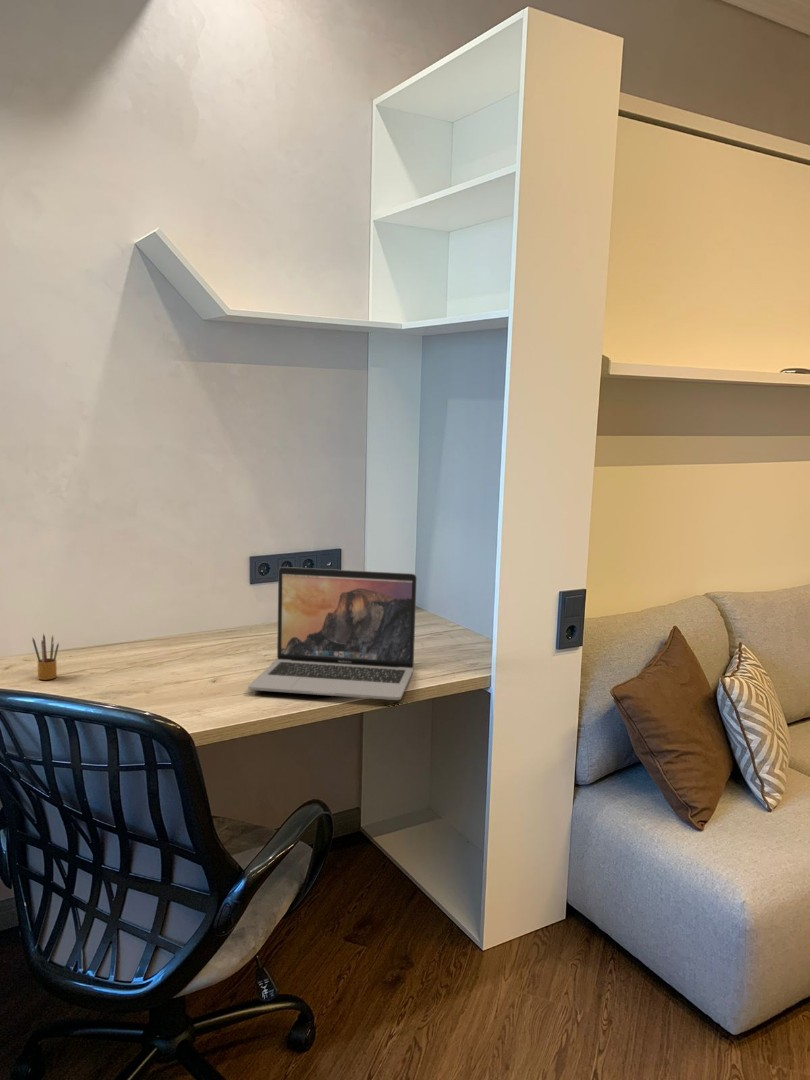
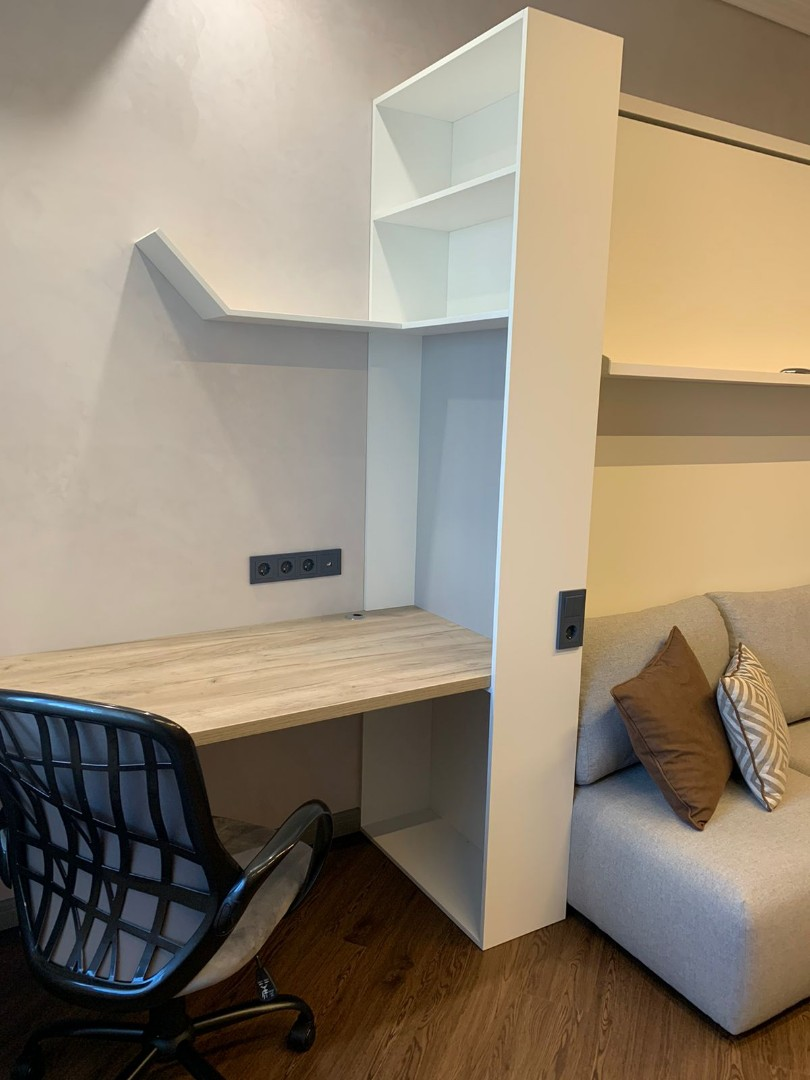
- laptop (335, 630)
- pencil box (46, 656)
